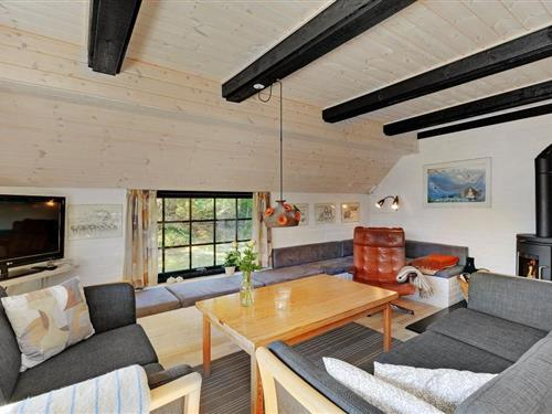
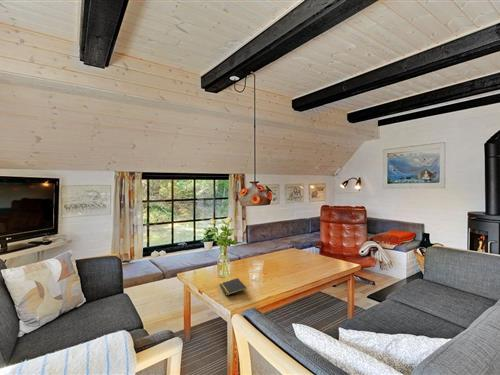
+ notepad (232, 286)
